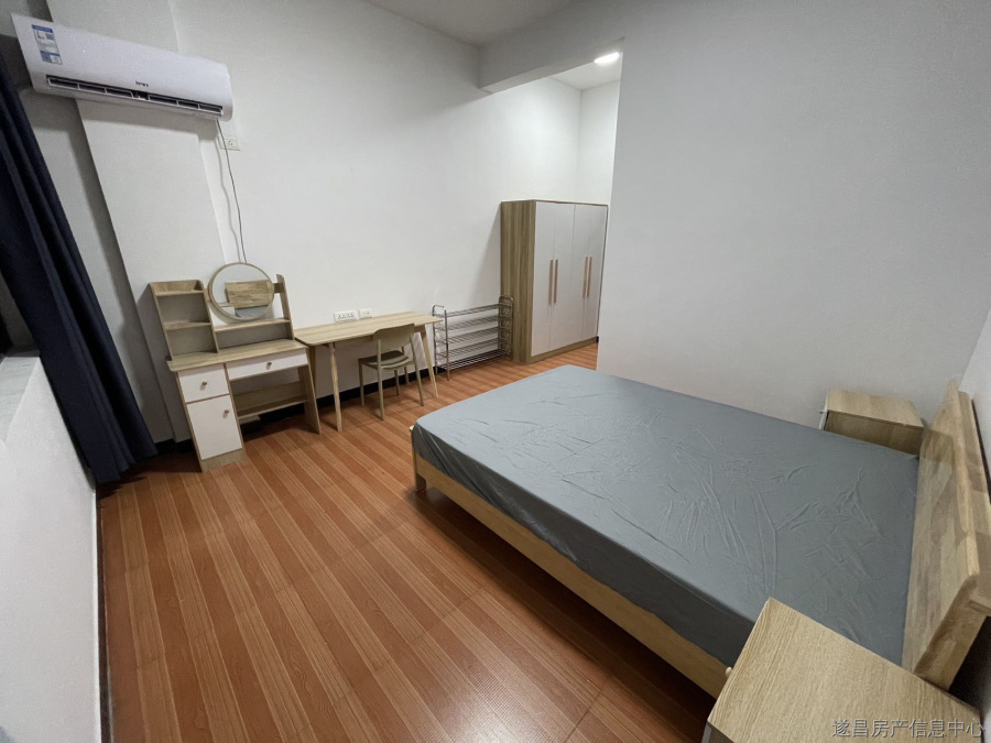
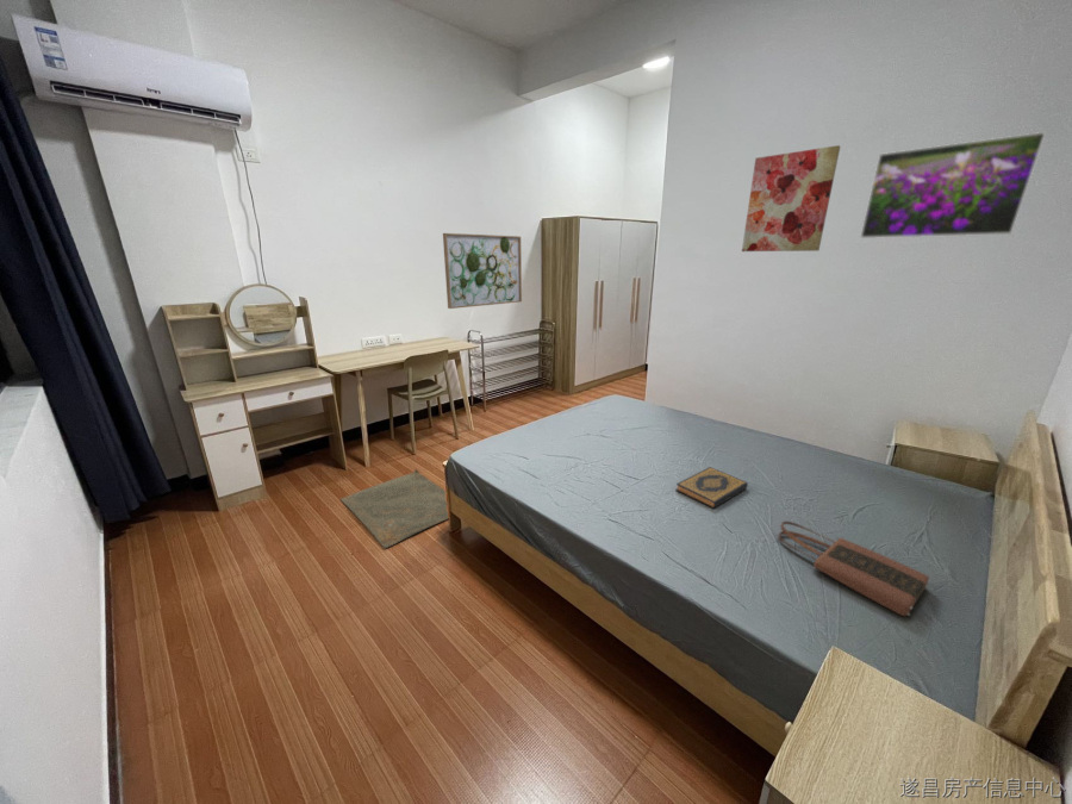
+ hardback book (711, 486)
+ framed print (941, 192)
+ tote bag (842, 557)
+ rug (403, 501)
+ wall art (786, 202)
+ wall art (486, 270)
